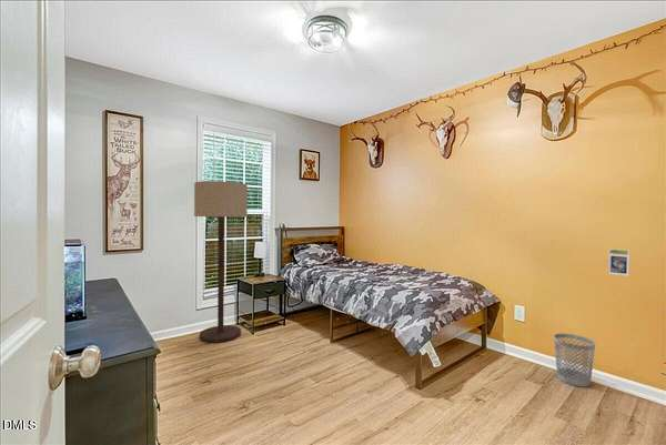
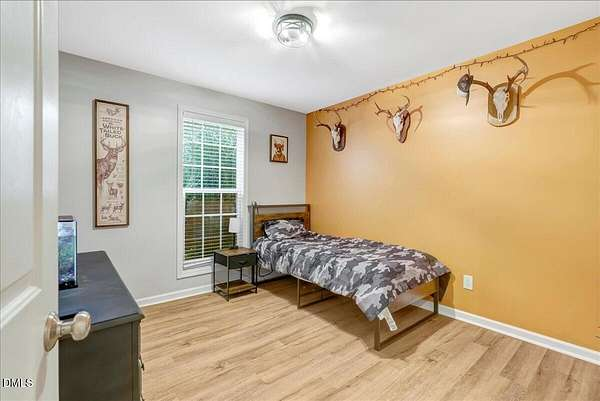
- floor lamp (221, 260)
- trading card display case (618, 262)
- wastebasket (573, 360)
